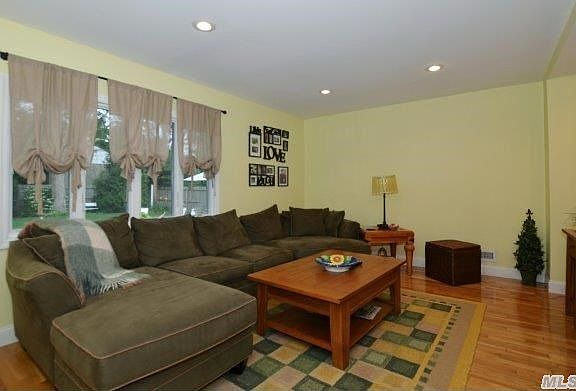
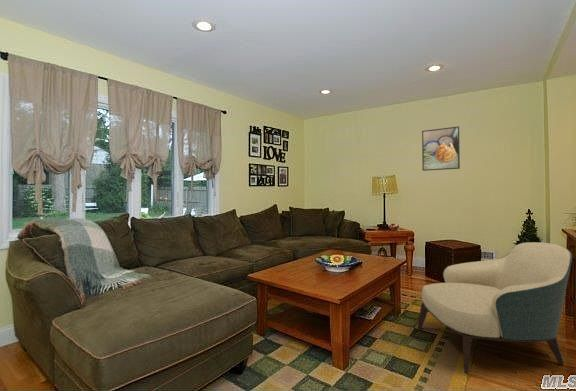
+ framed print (440, 149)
+ armchair (491, 295)
